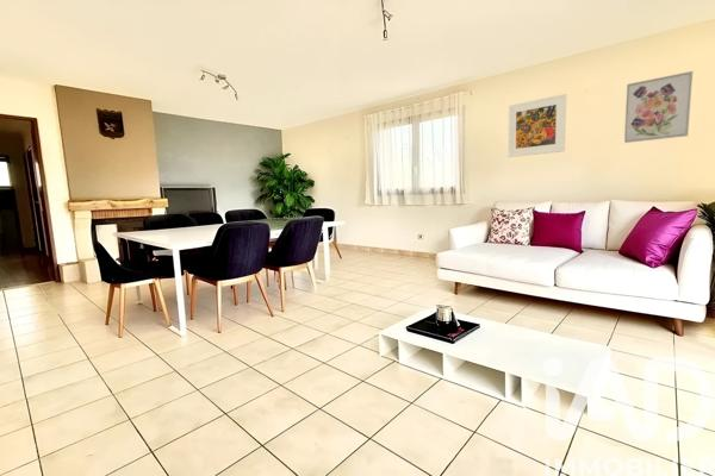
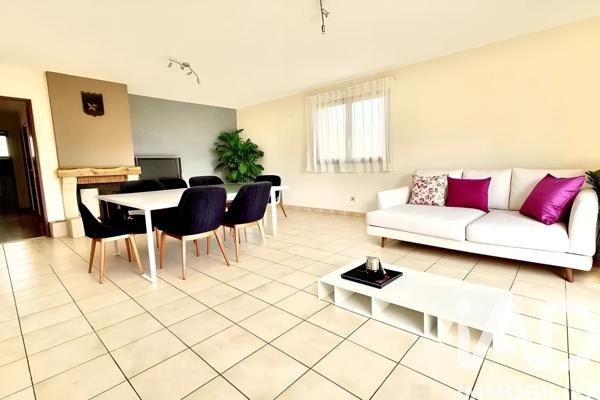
- wall art (655, 108)
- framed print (535, 127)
